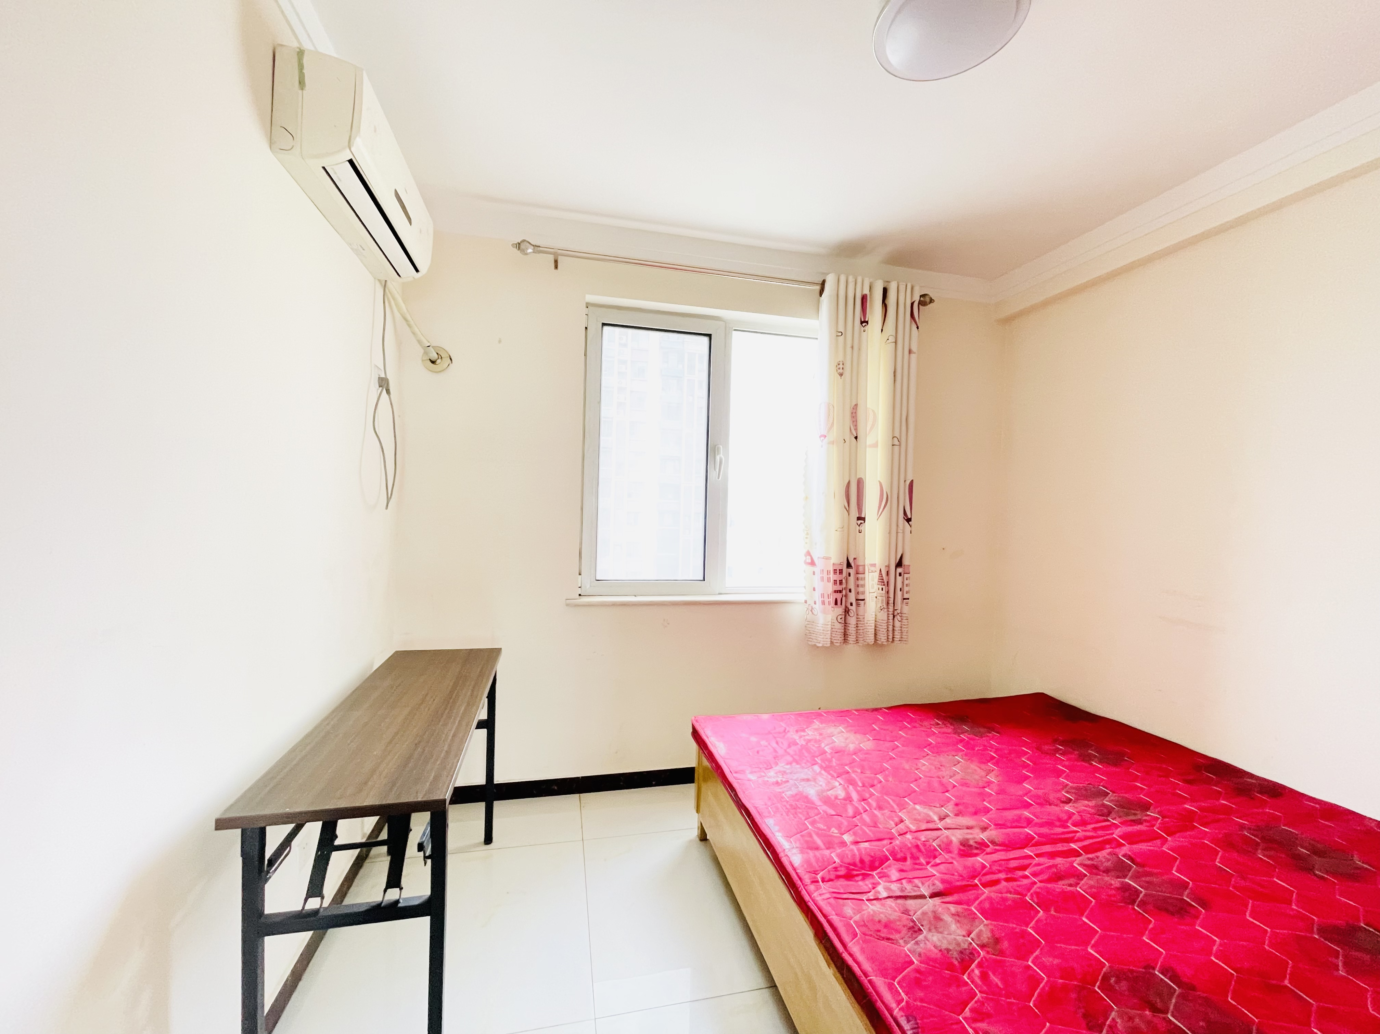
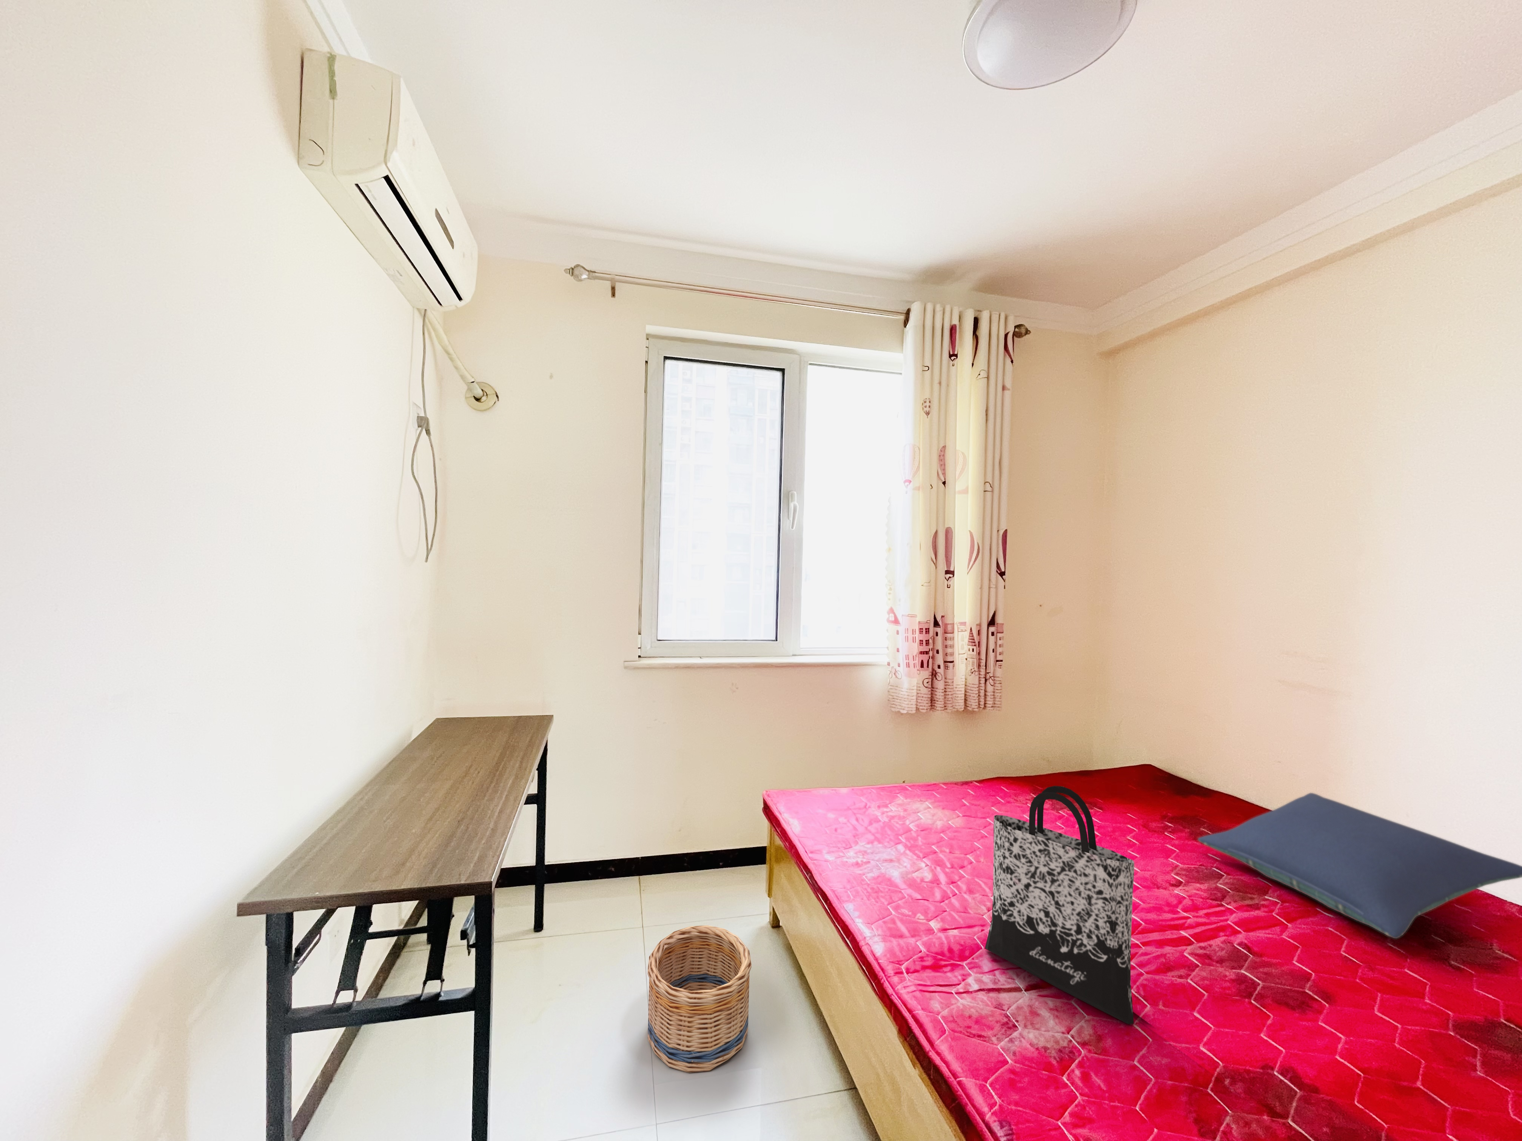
+ pillow (1345, 853)
+ tote bag (1057, 886)
+ basket (699, 992)
